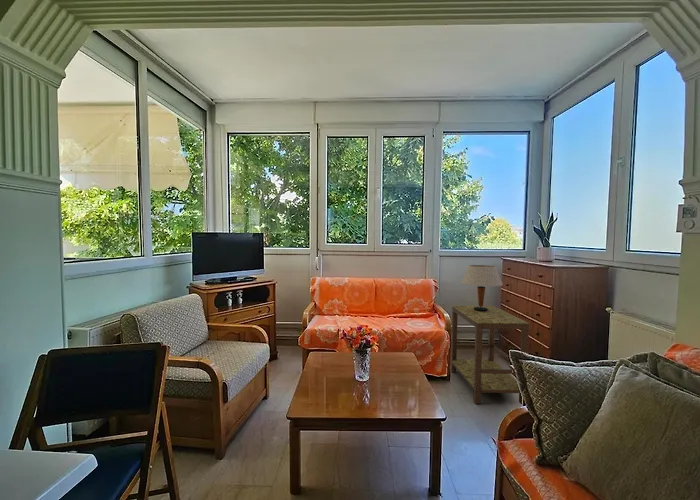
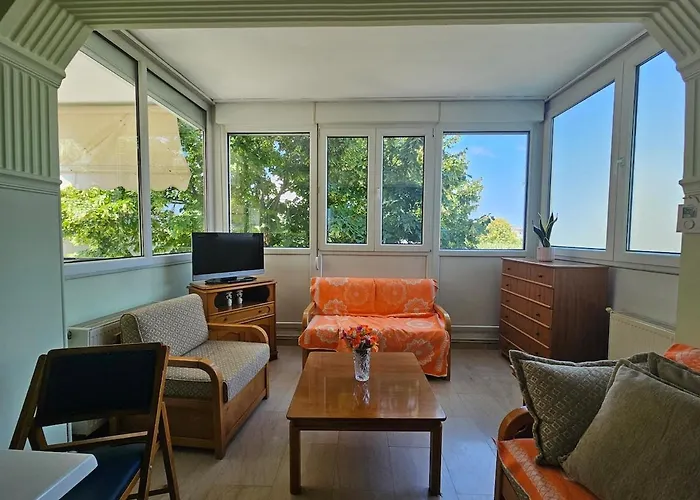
- table lamp (481, 288)
- side table (485, 347)
